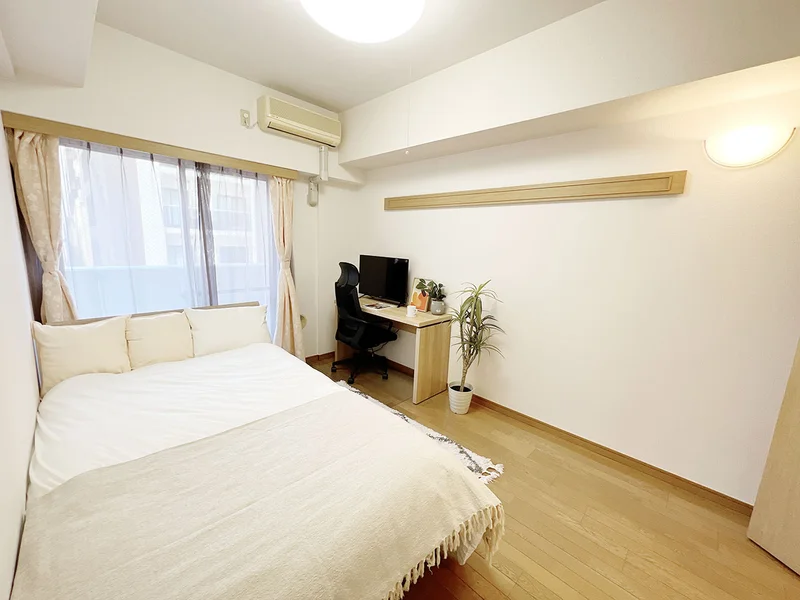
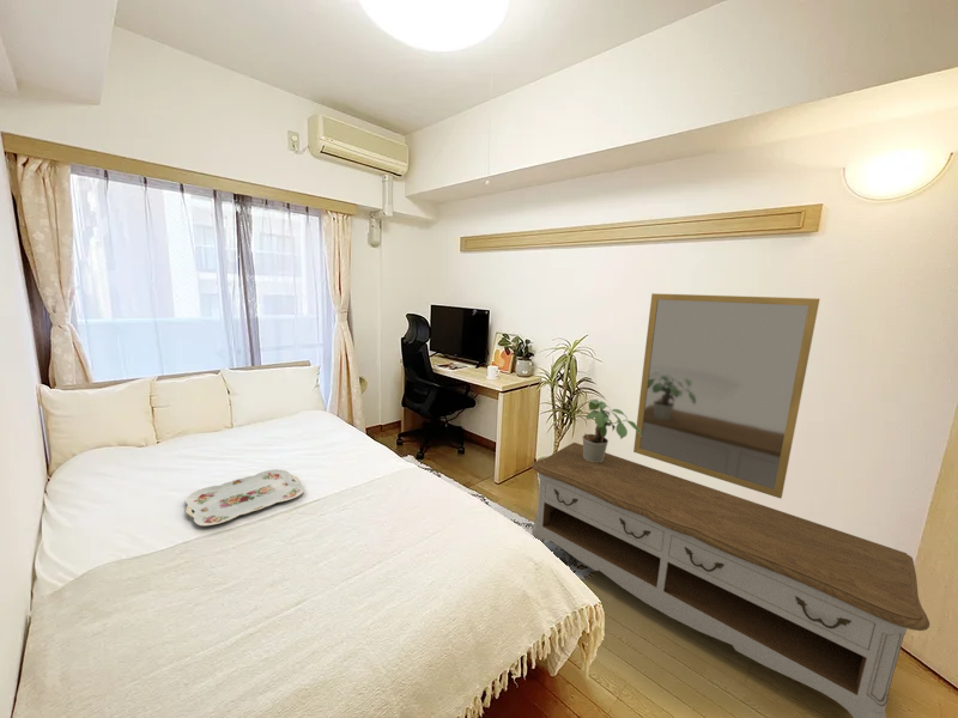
+ serving tray (247, 494)
+ potted plant (604, 431)
+ home mirror (711, 387)
+ storage bench (677, 550)
